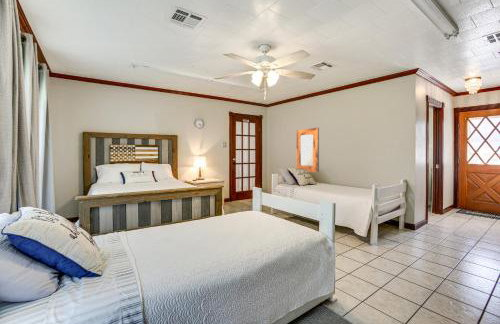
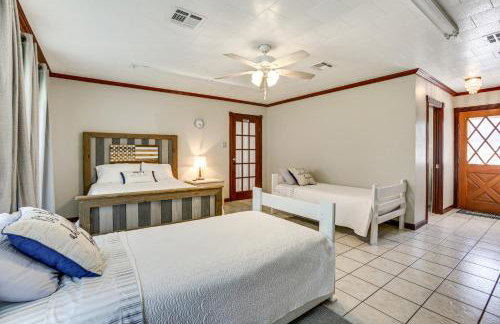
- home mirror (307, 150)
